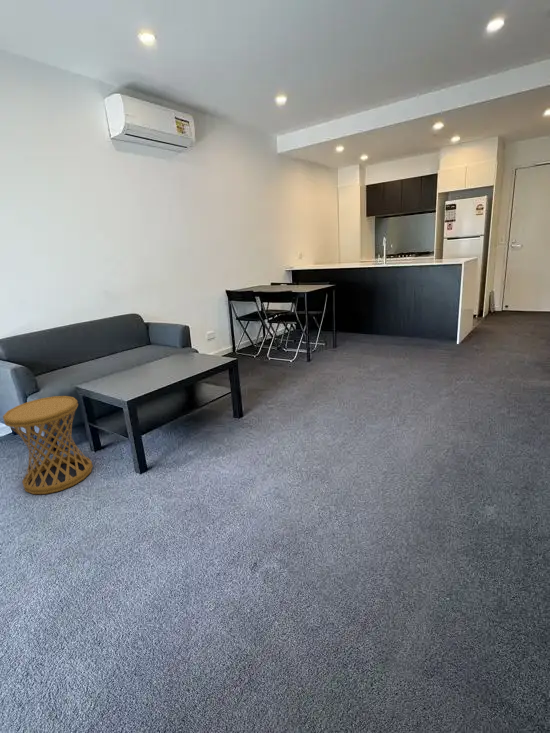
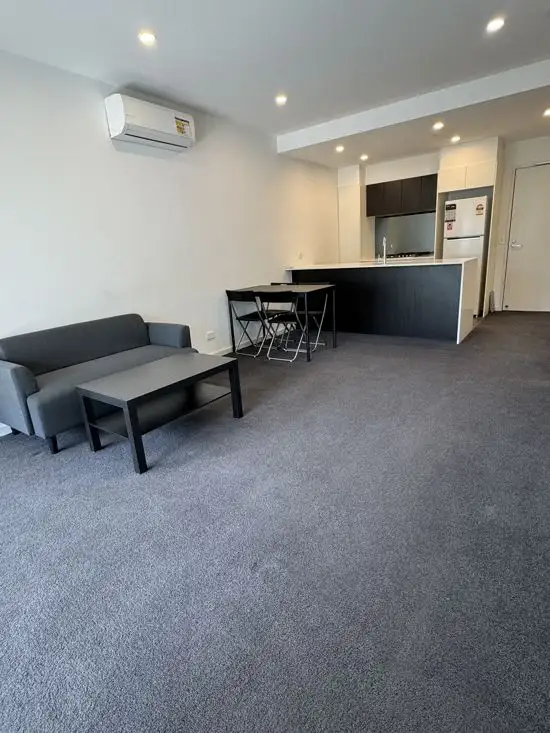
- side table (50, 442)
